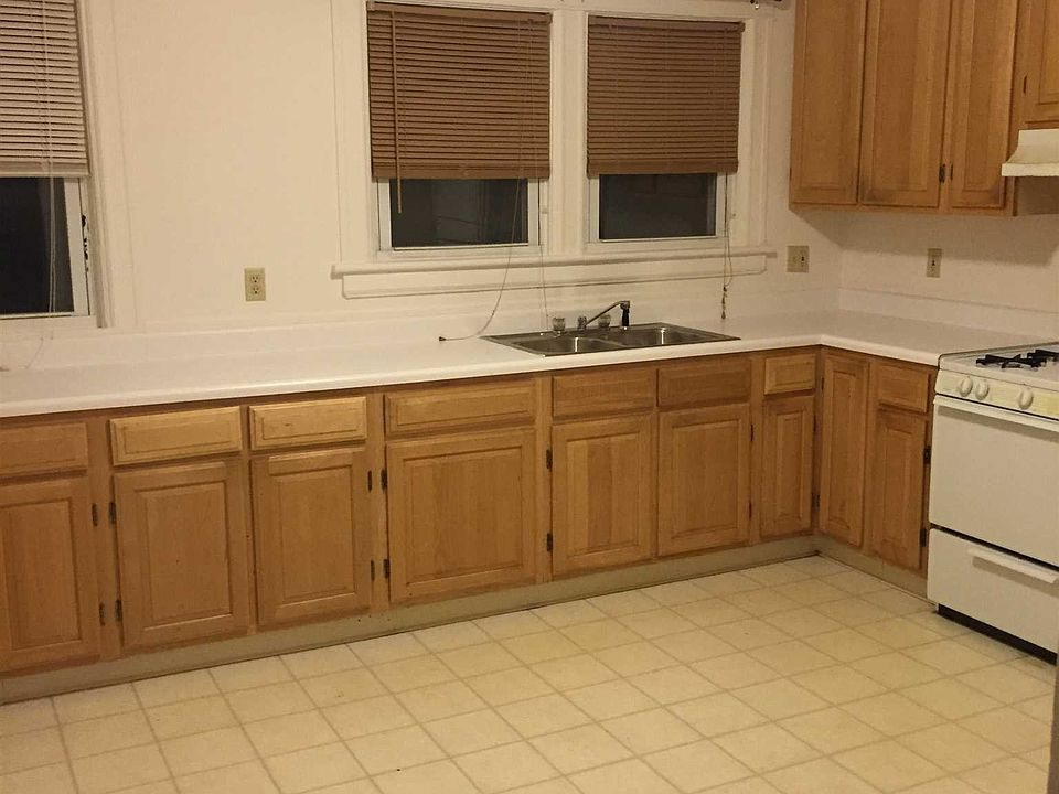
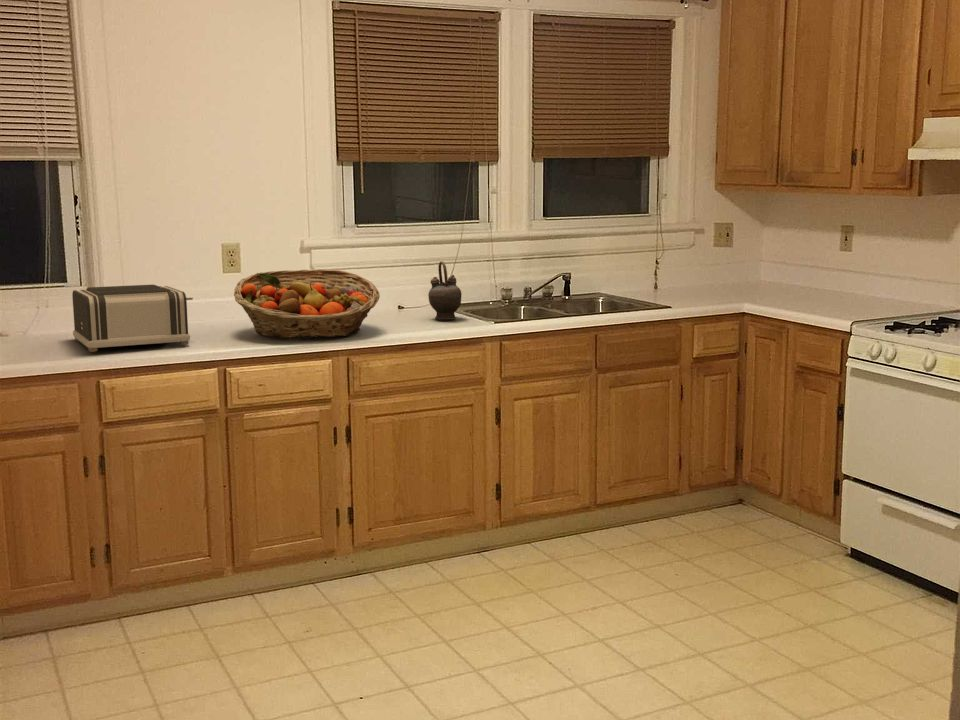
+ toaster (134, 315)
+ teapot (444, 289)
+ fruit basket (307, 303)
